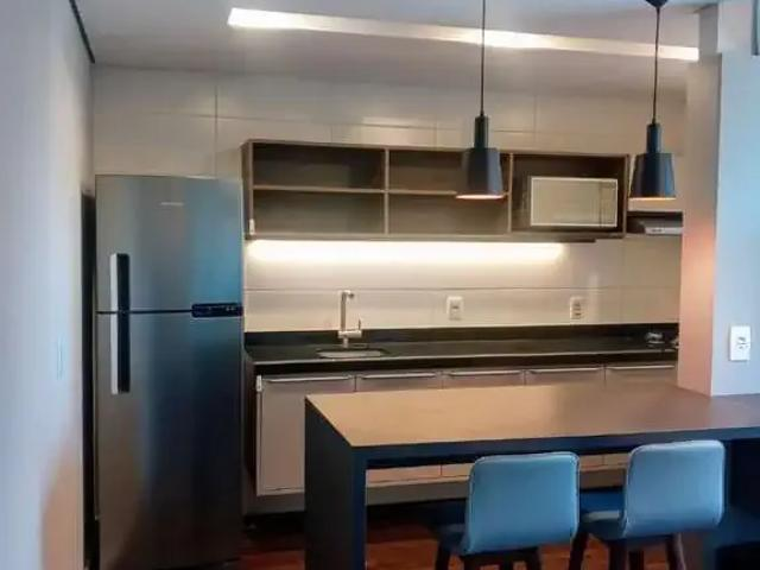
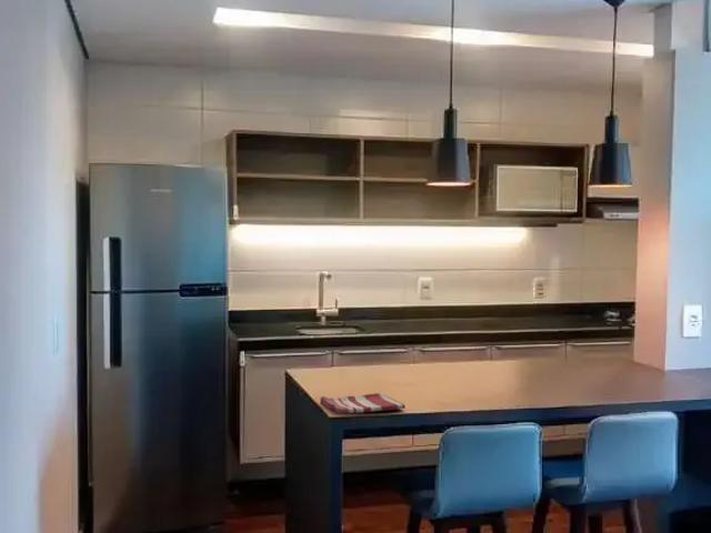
+ dish towel (361, 403)
